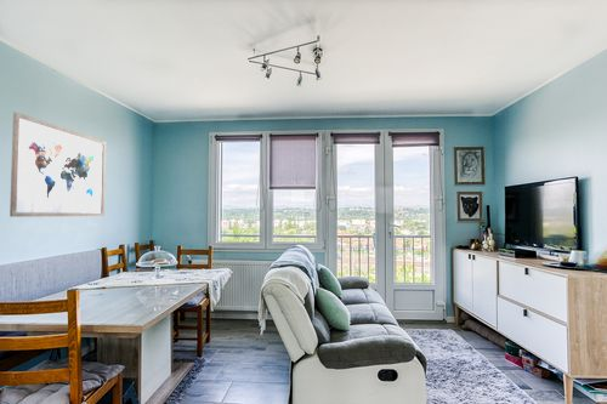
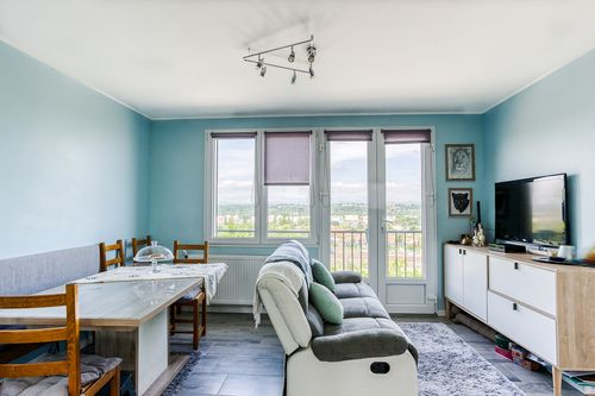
- wall art (66, 172)
